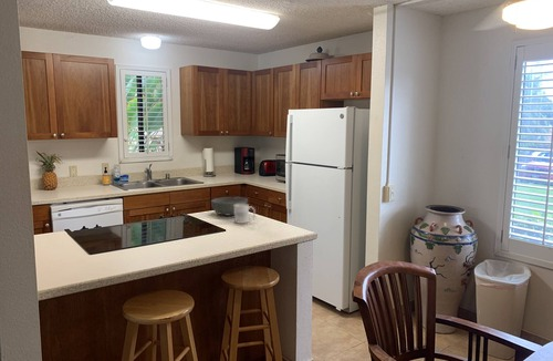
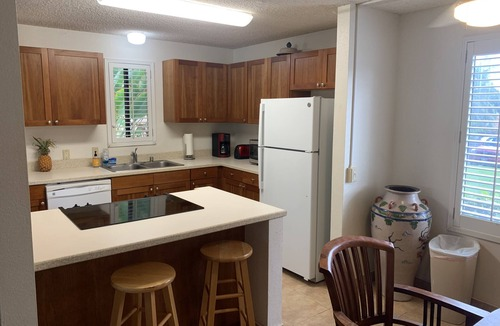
- bowl (229, 206)
- mug (243, 213)
